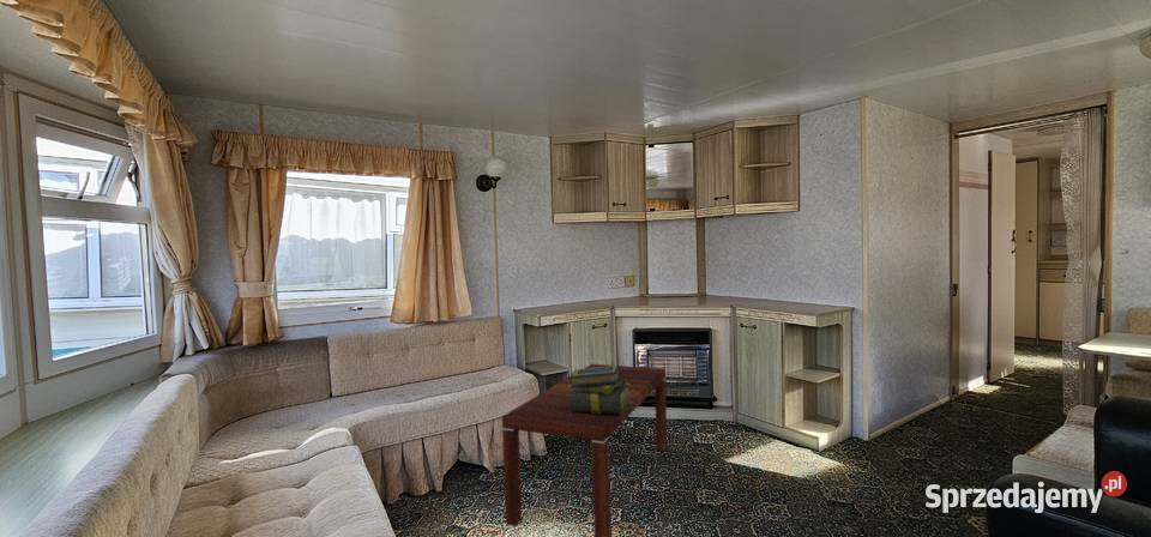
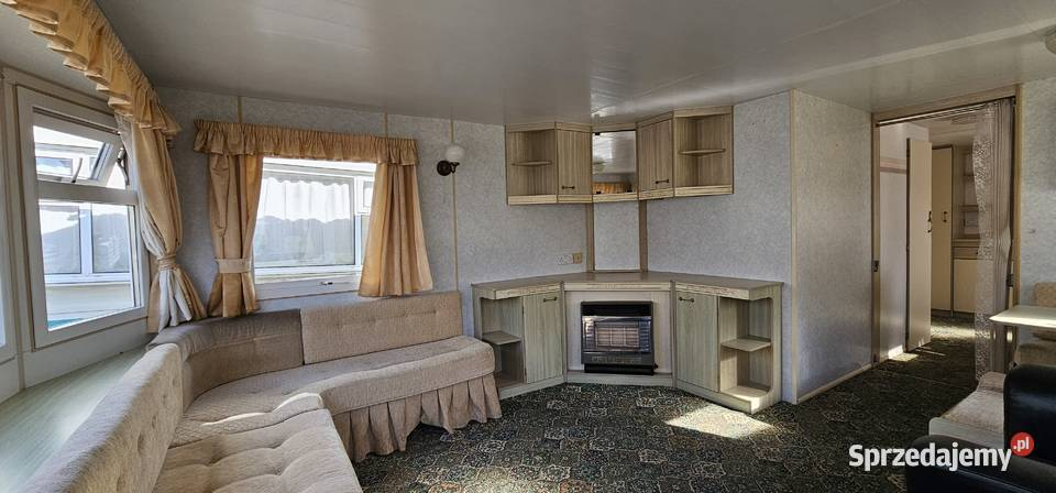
- coffee table (597, 434)
- stack of books (597, 388)
